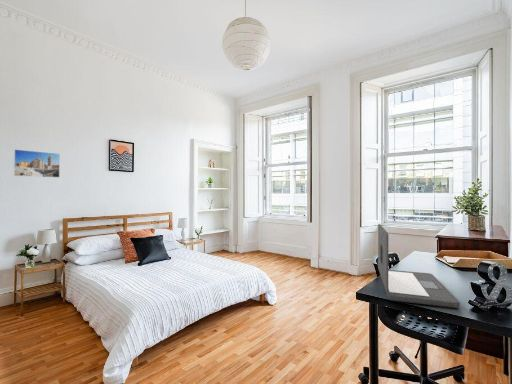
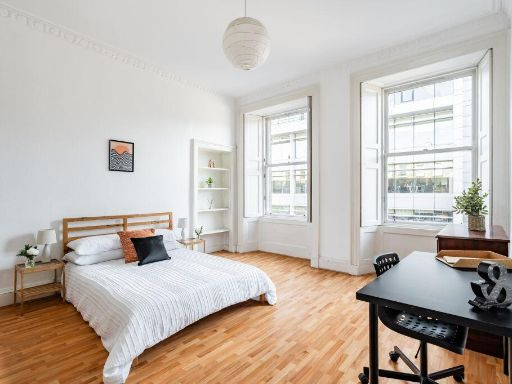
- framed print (37, 164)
- laptop (407, 271)
